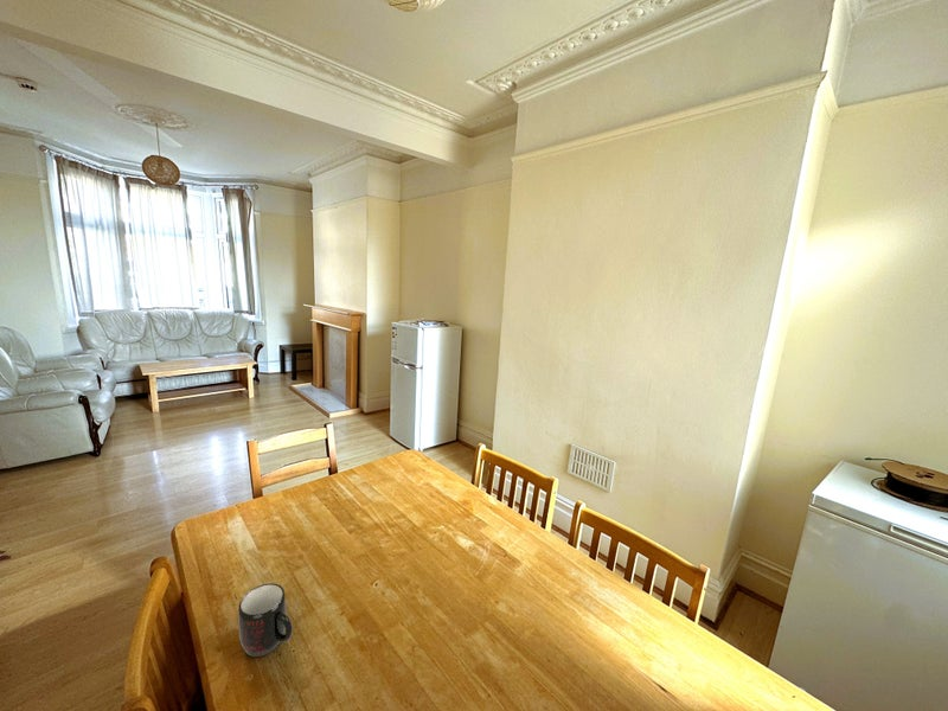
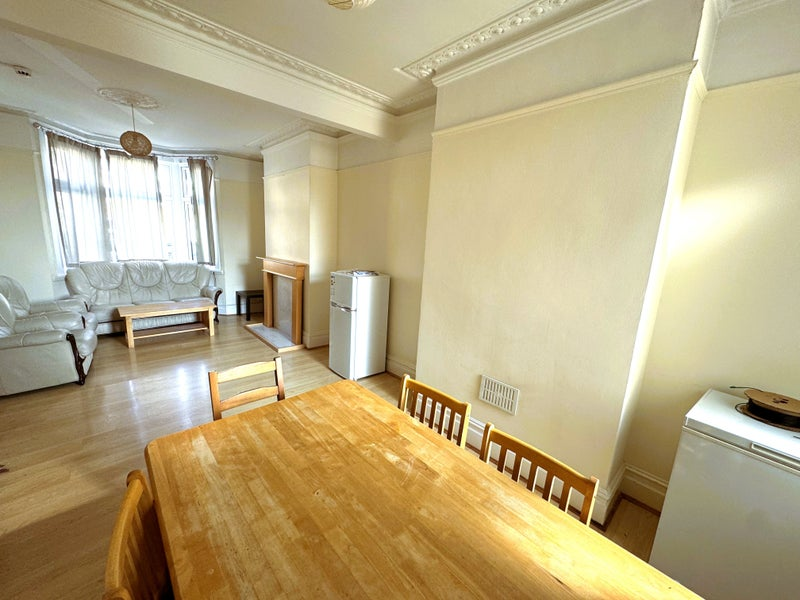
- mug (268, 622)
